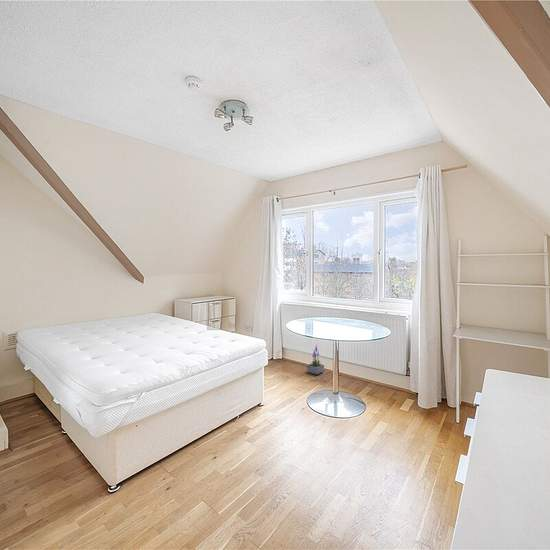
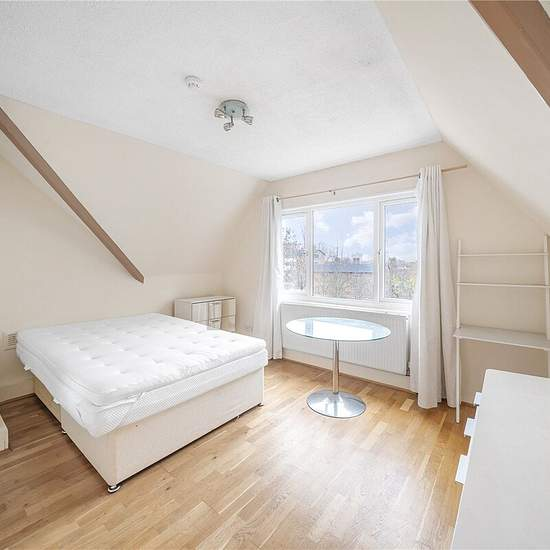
- potted plant (315, 358)
